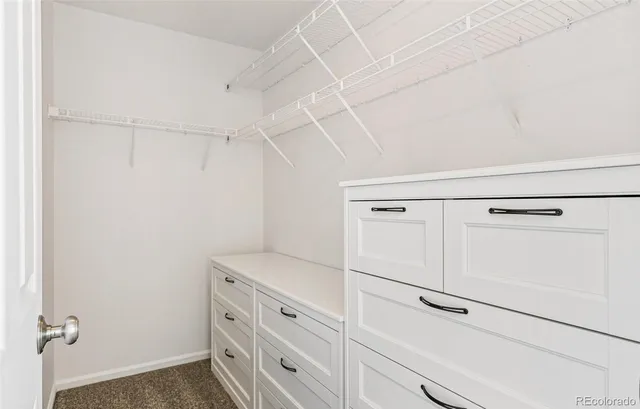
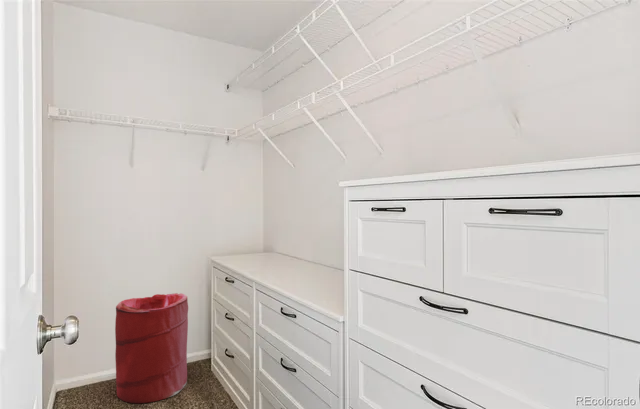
+ laundry hamper (153, 341)
